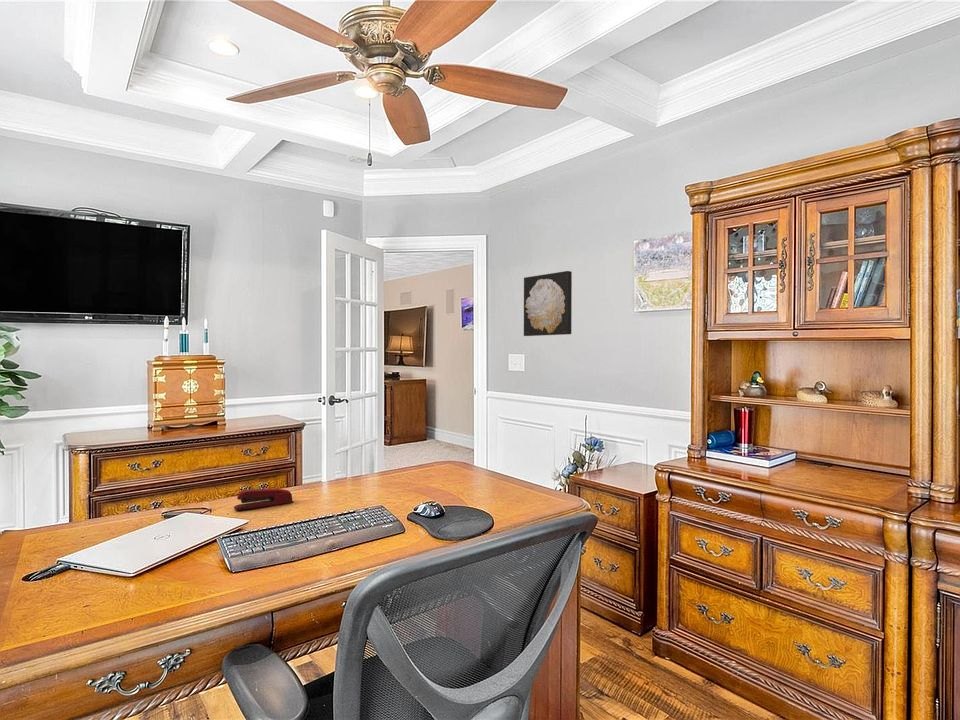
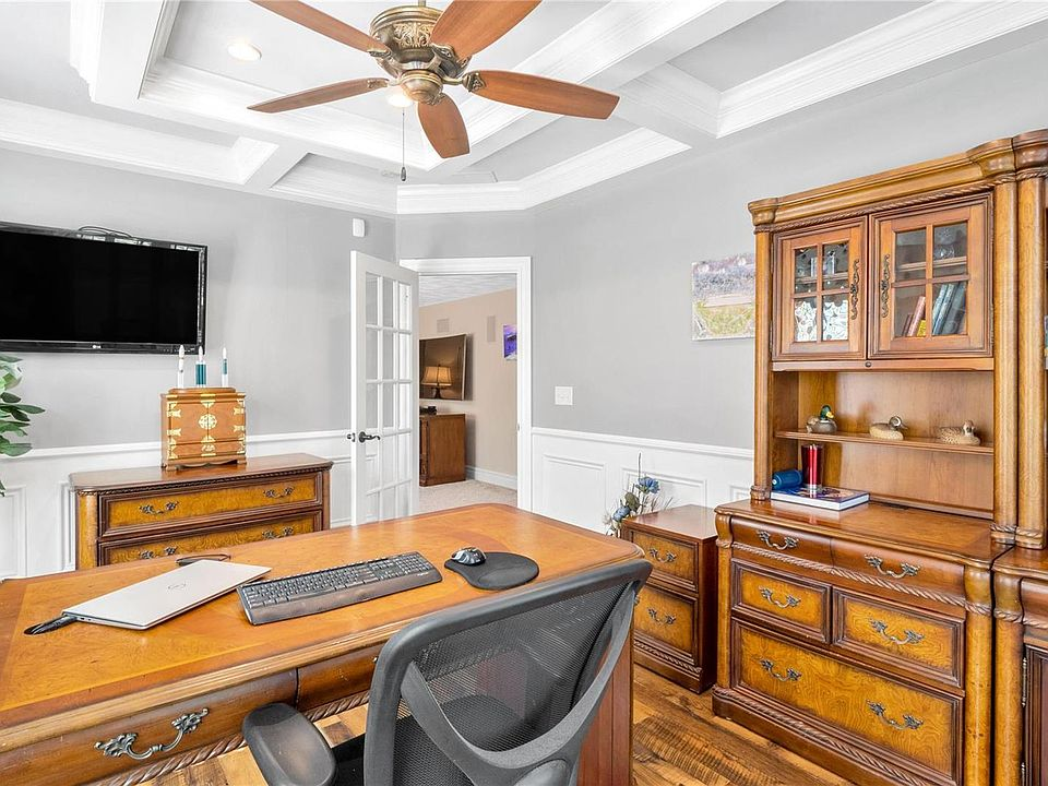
- wall art (547, 304)
- stapler (264, 496)
